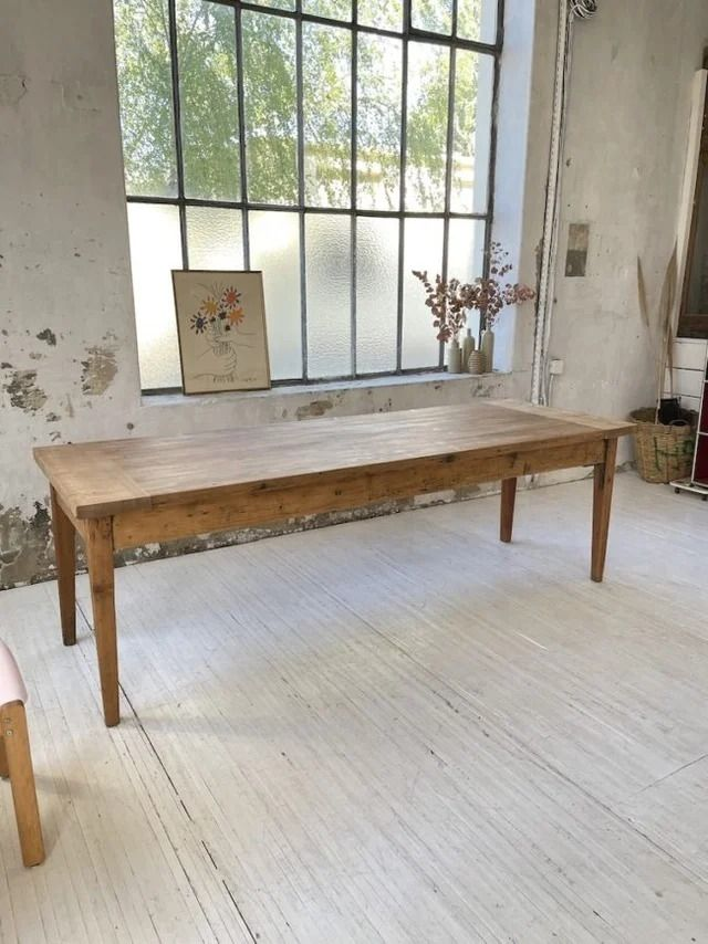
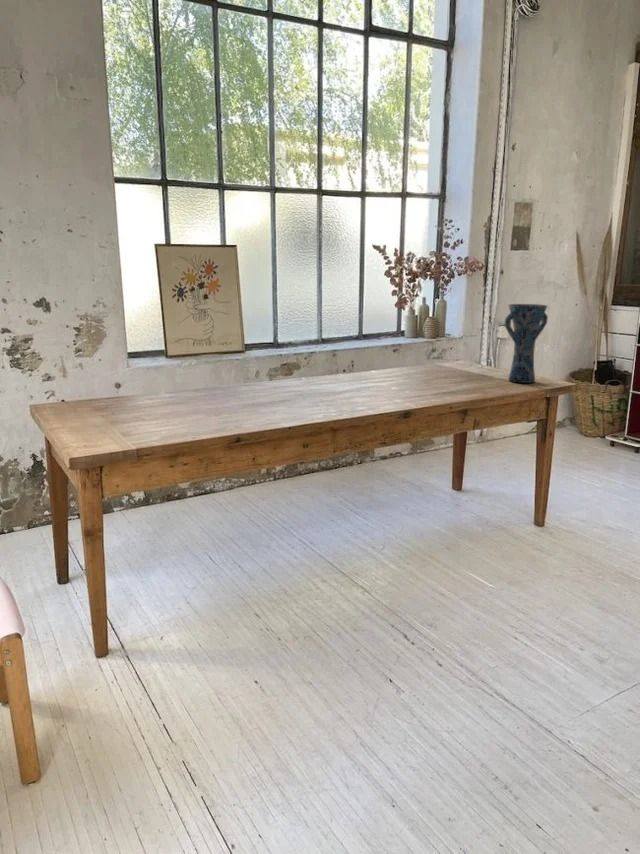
+ vase (524, 343)
